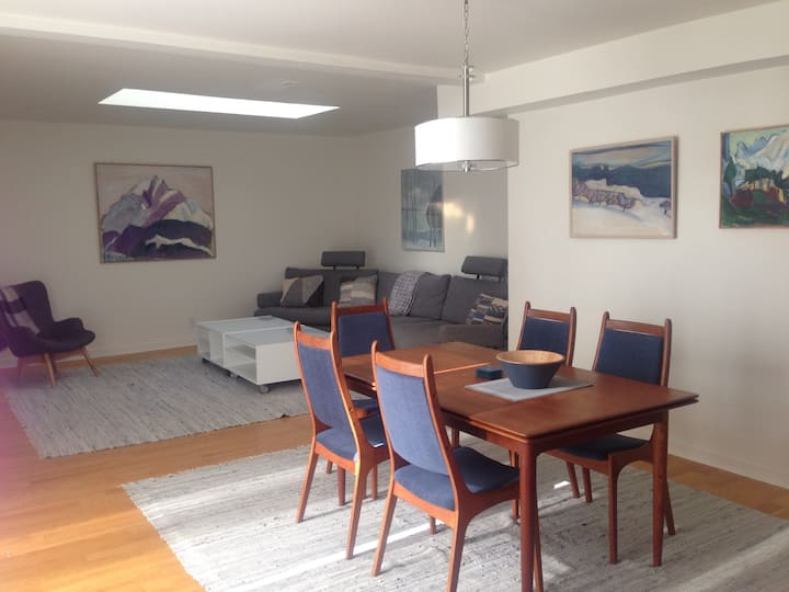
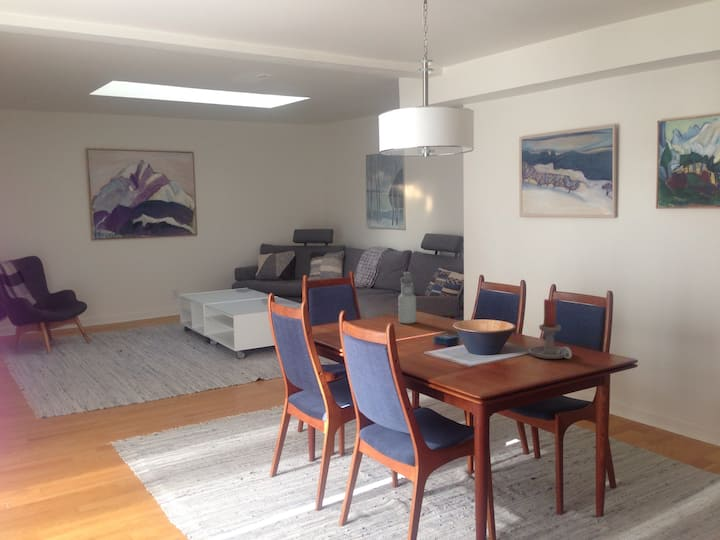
+ water bottle (407, 297)
+ candle holder (553, 327)
